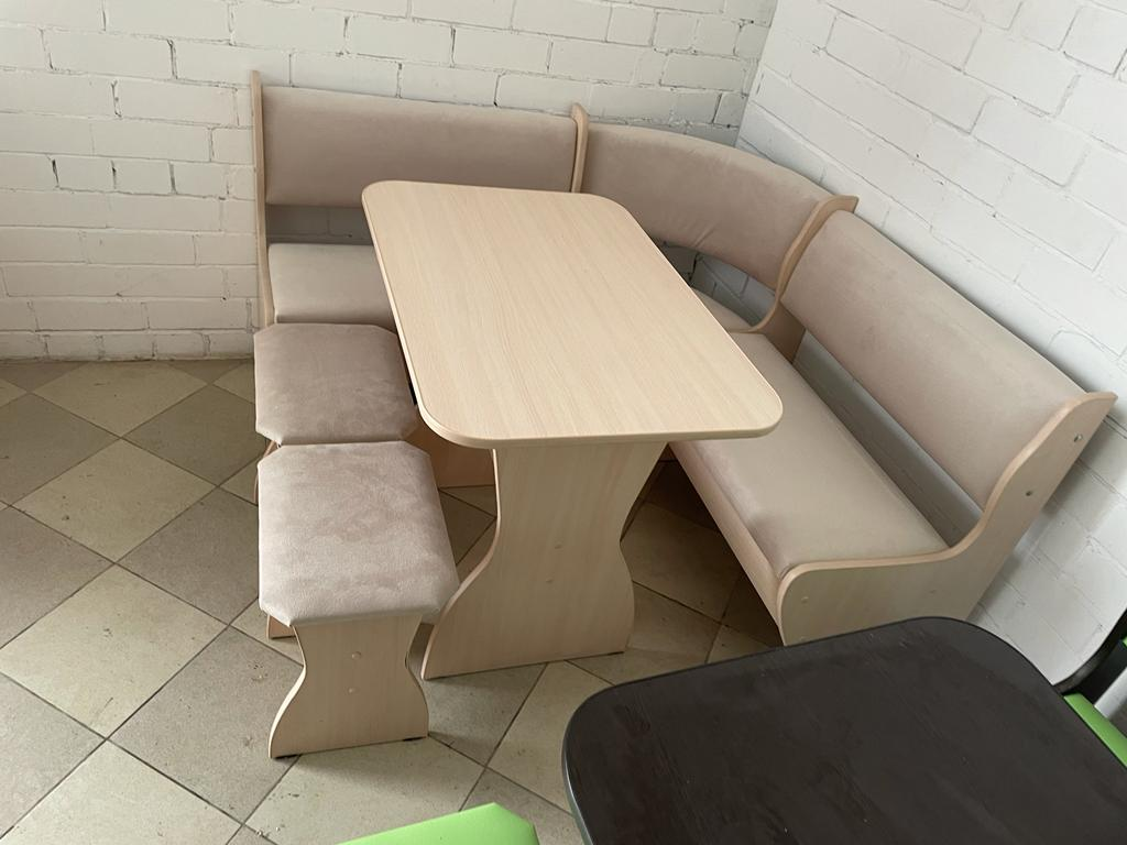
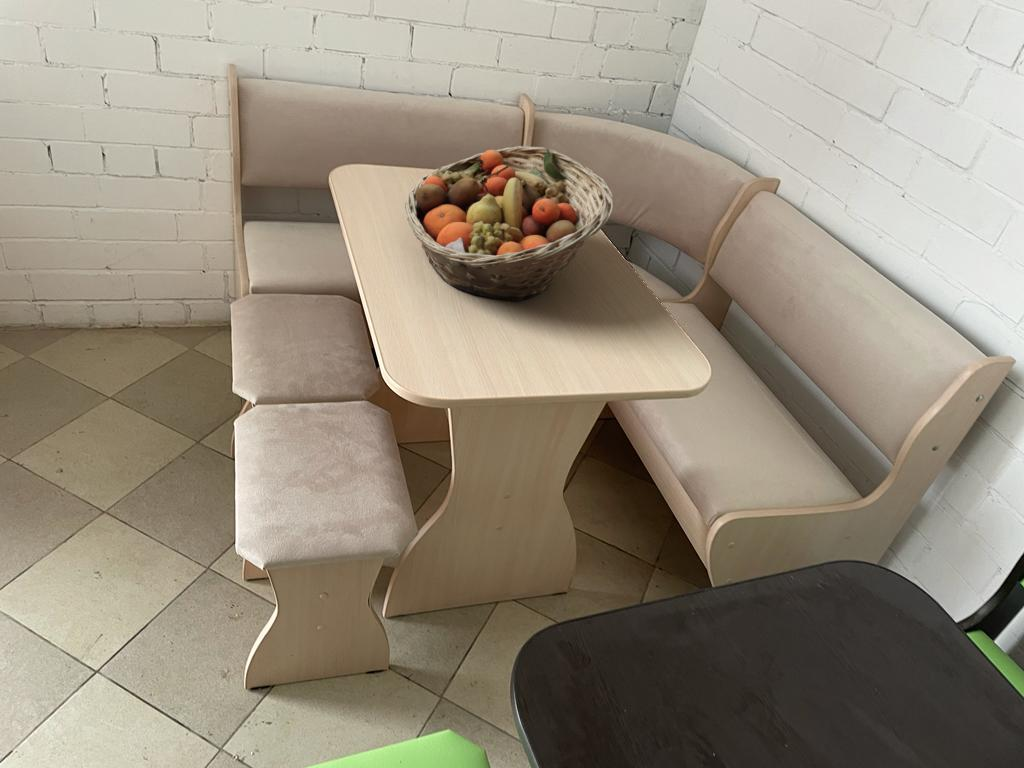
+ fruit basket (504, 216)
